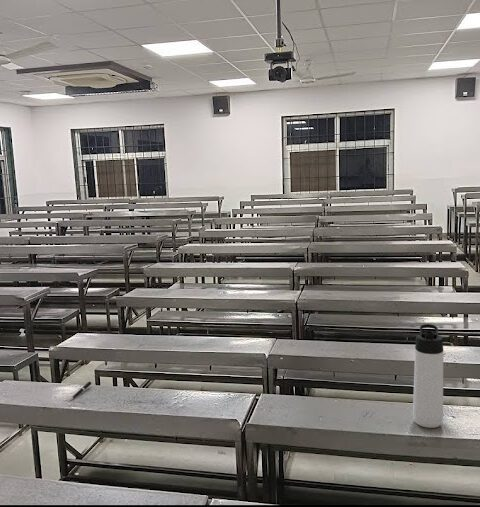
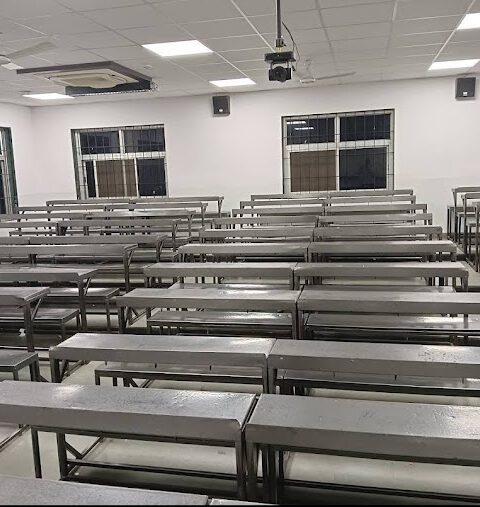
- pen (80, 390)
- thermos bottle (428, 375)
